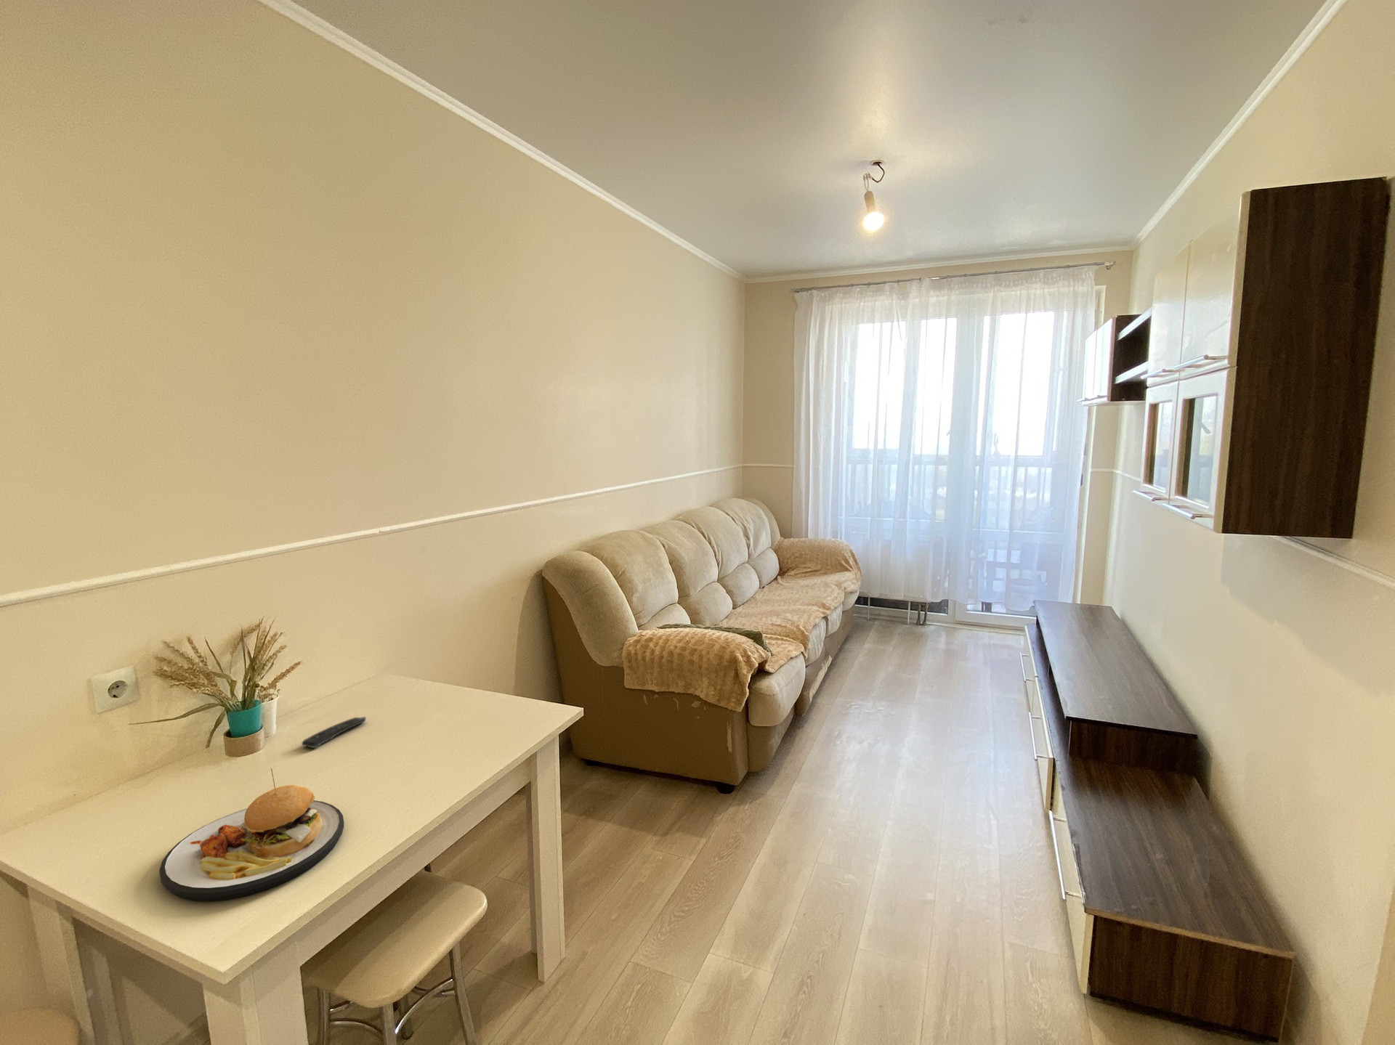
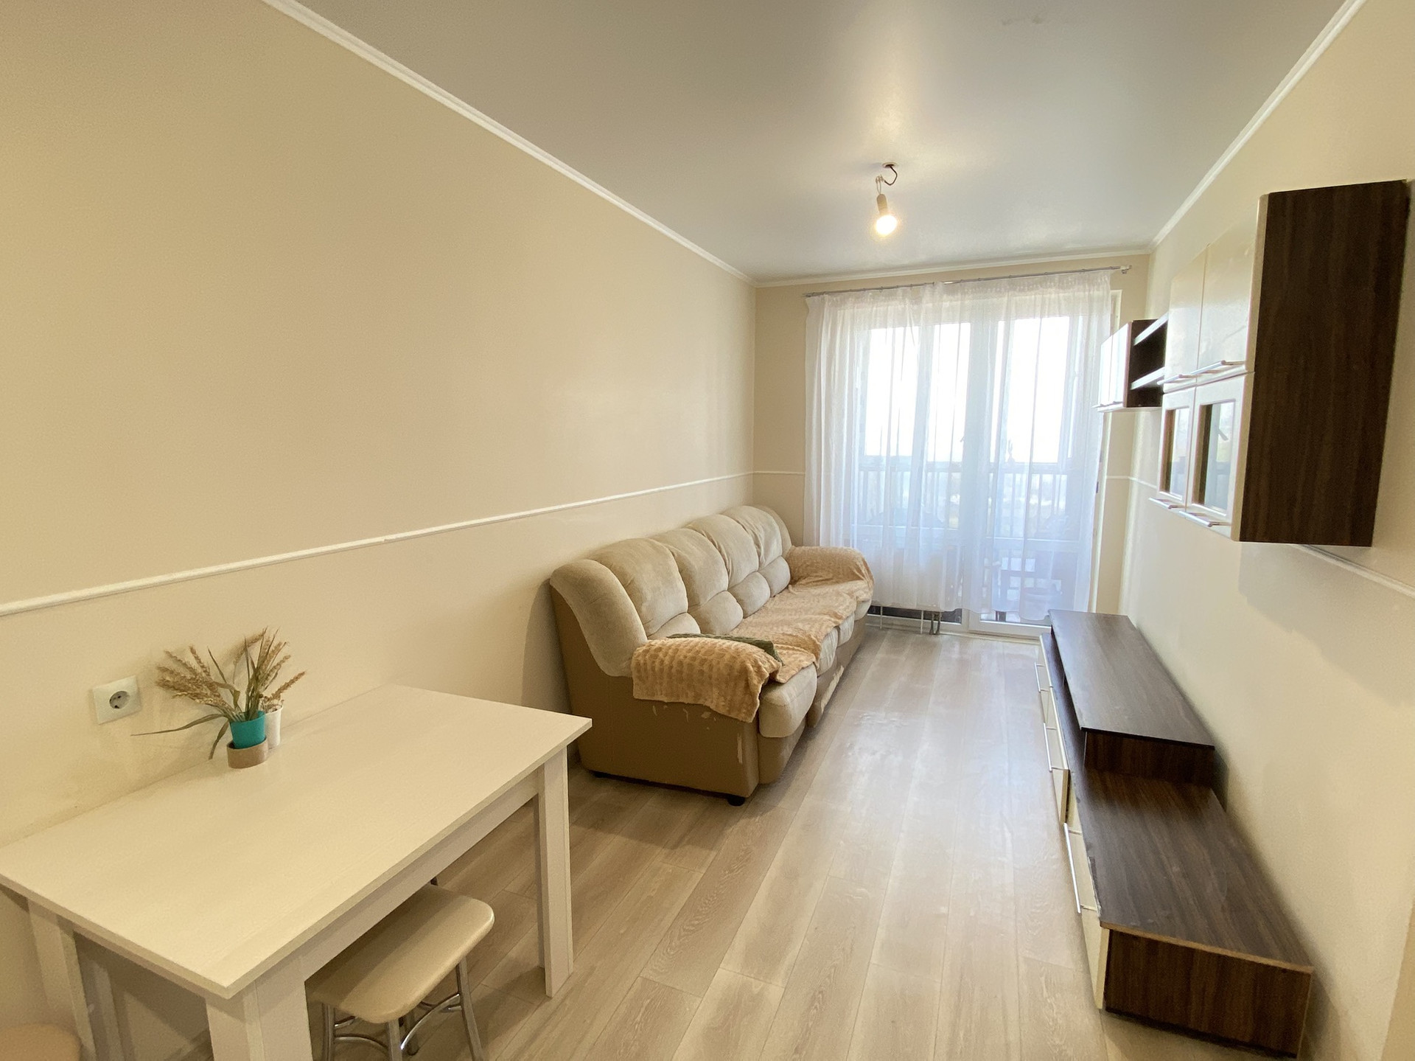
- plate (255, 814)
- remote control (337, 730)
